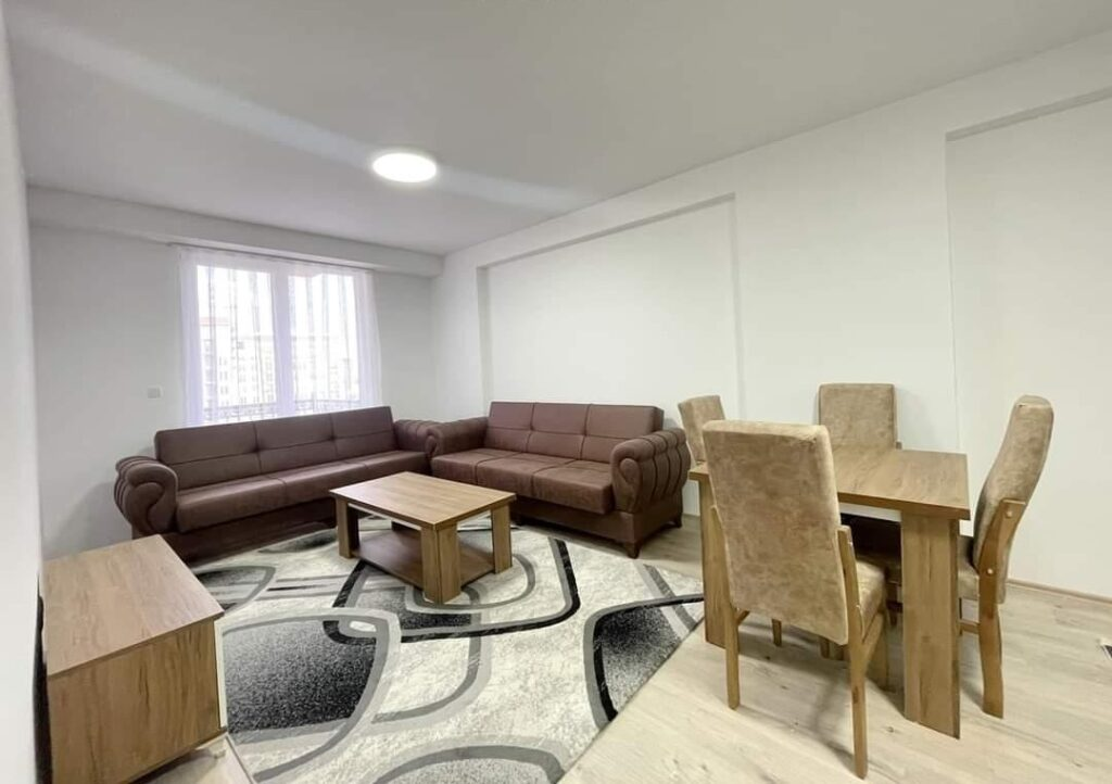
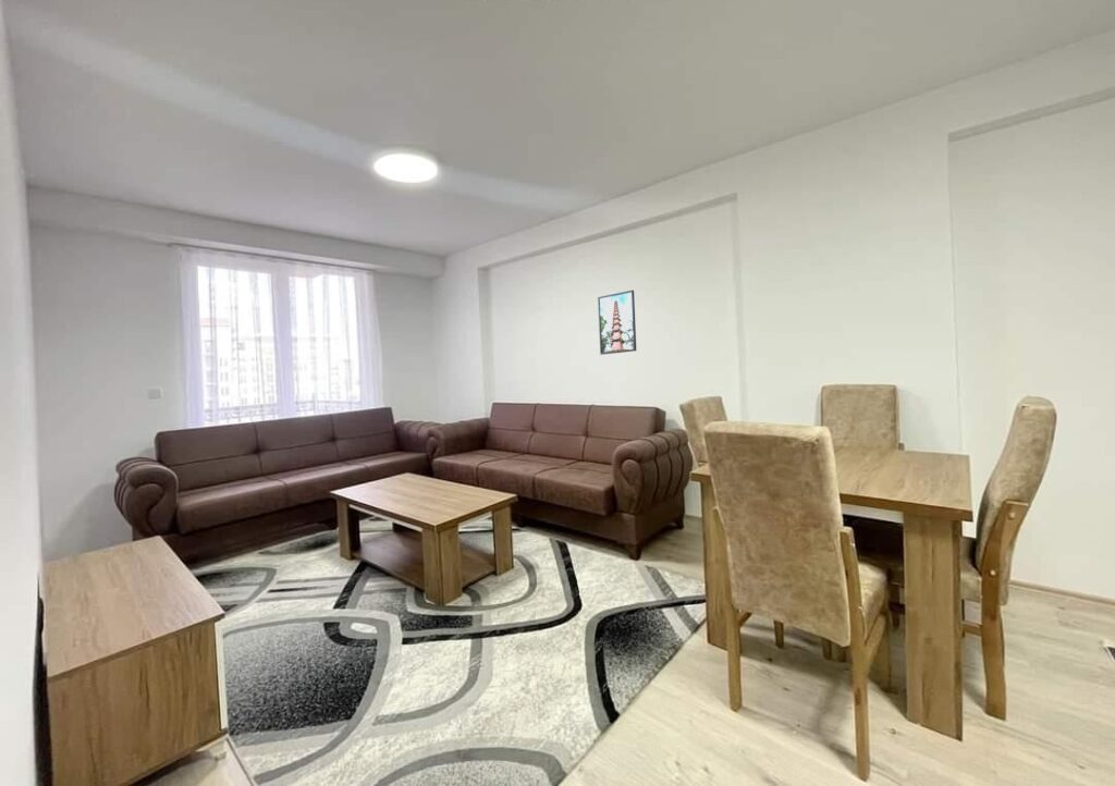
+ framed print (616, 322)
